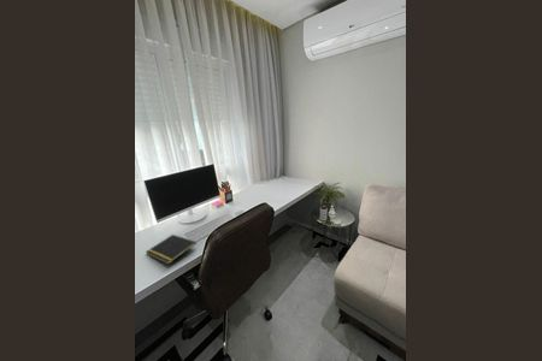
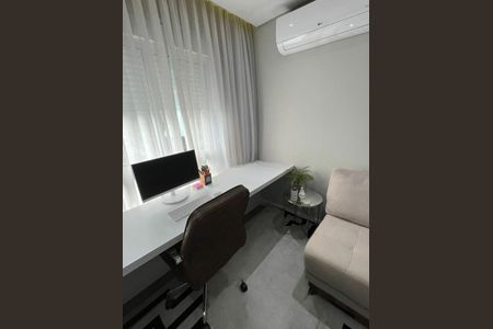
- notepad (170, 247)
